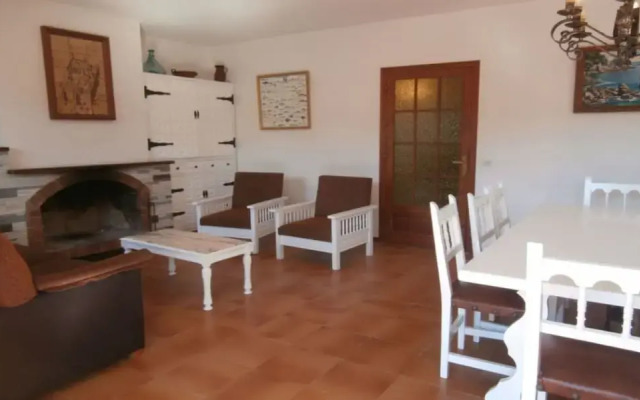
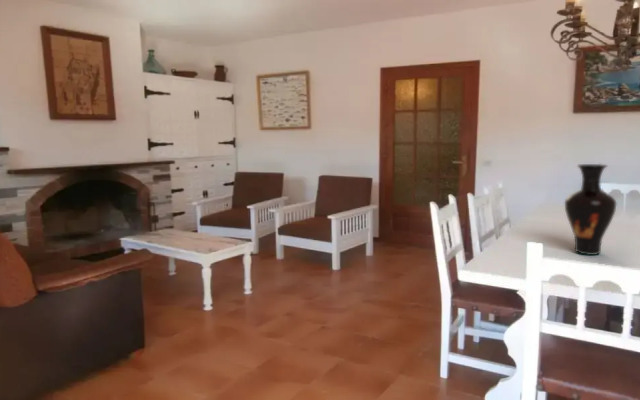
+ vase (589, 209)
